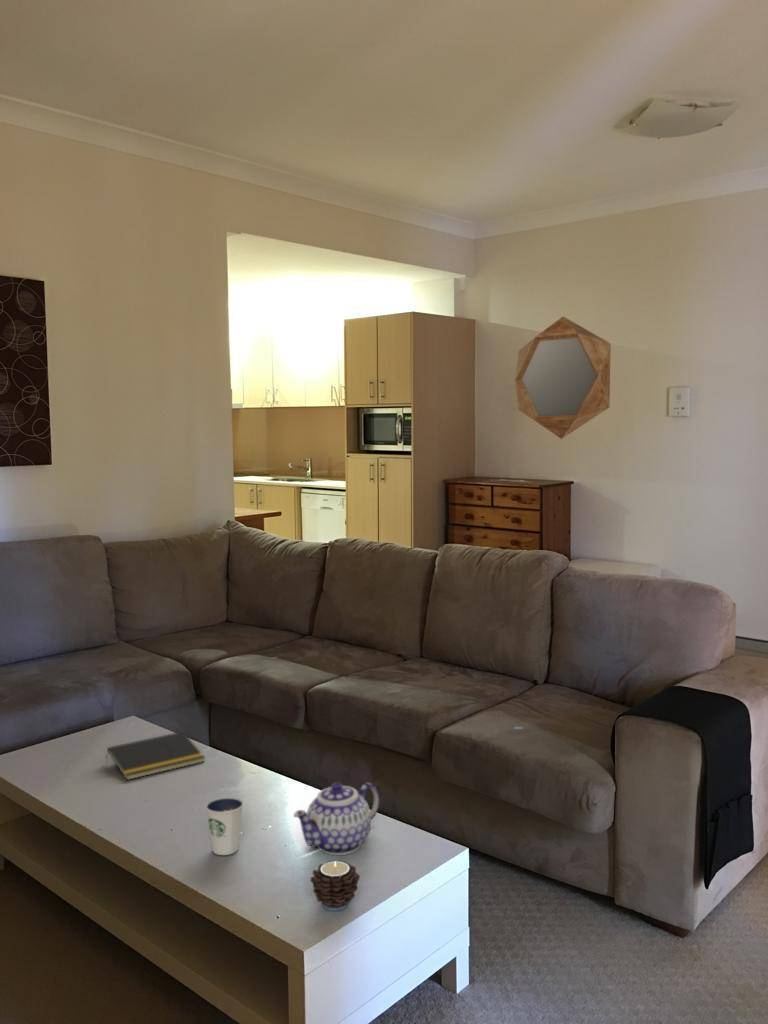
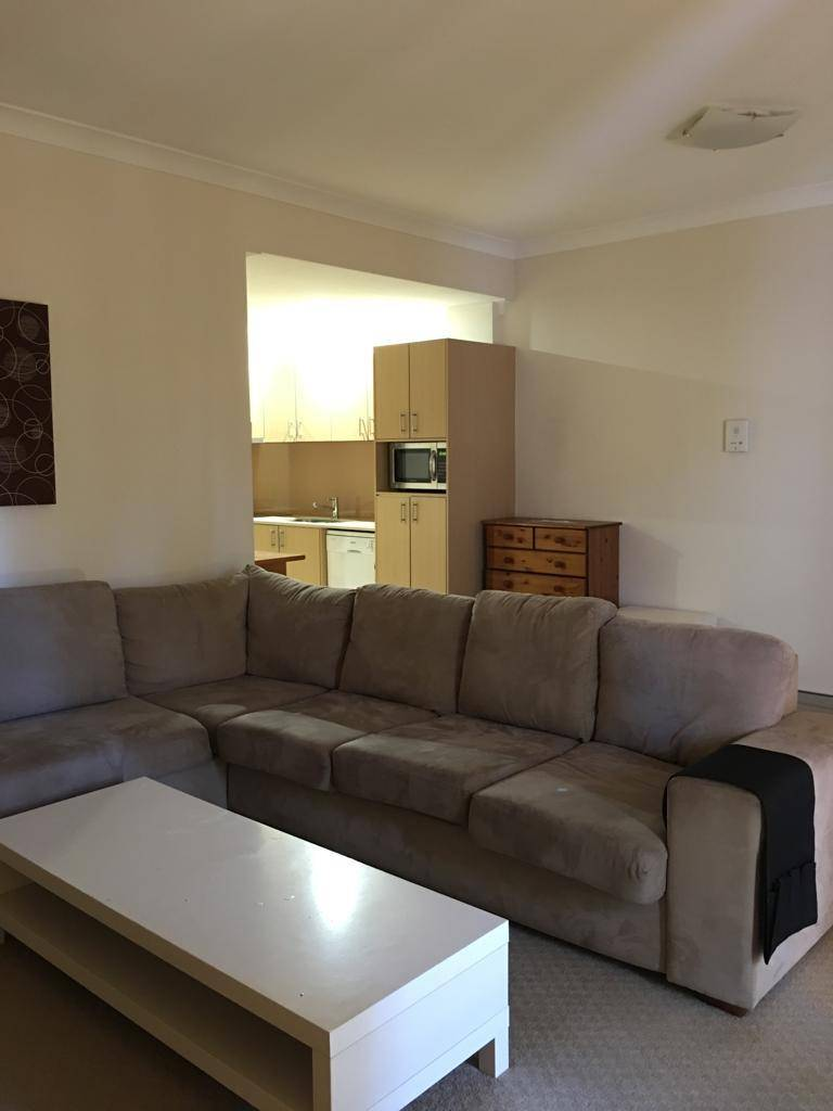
- candle (335, 882)
- home mirror (559, 377)
- teapot (338, 814)
- notepad (156, 754)
- dixie cup (224, 827)
